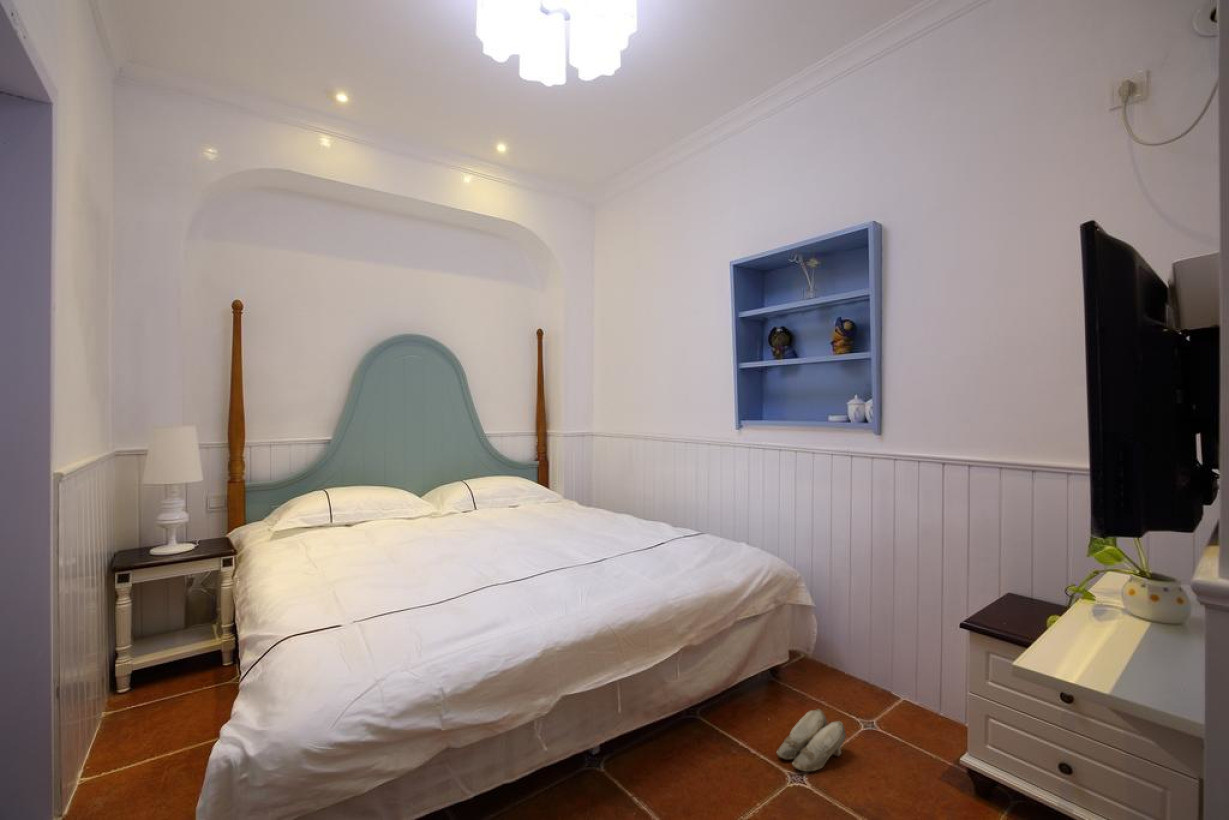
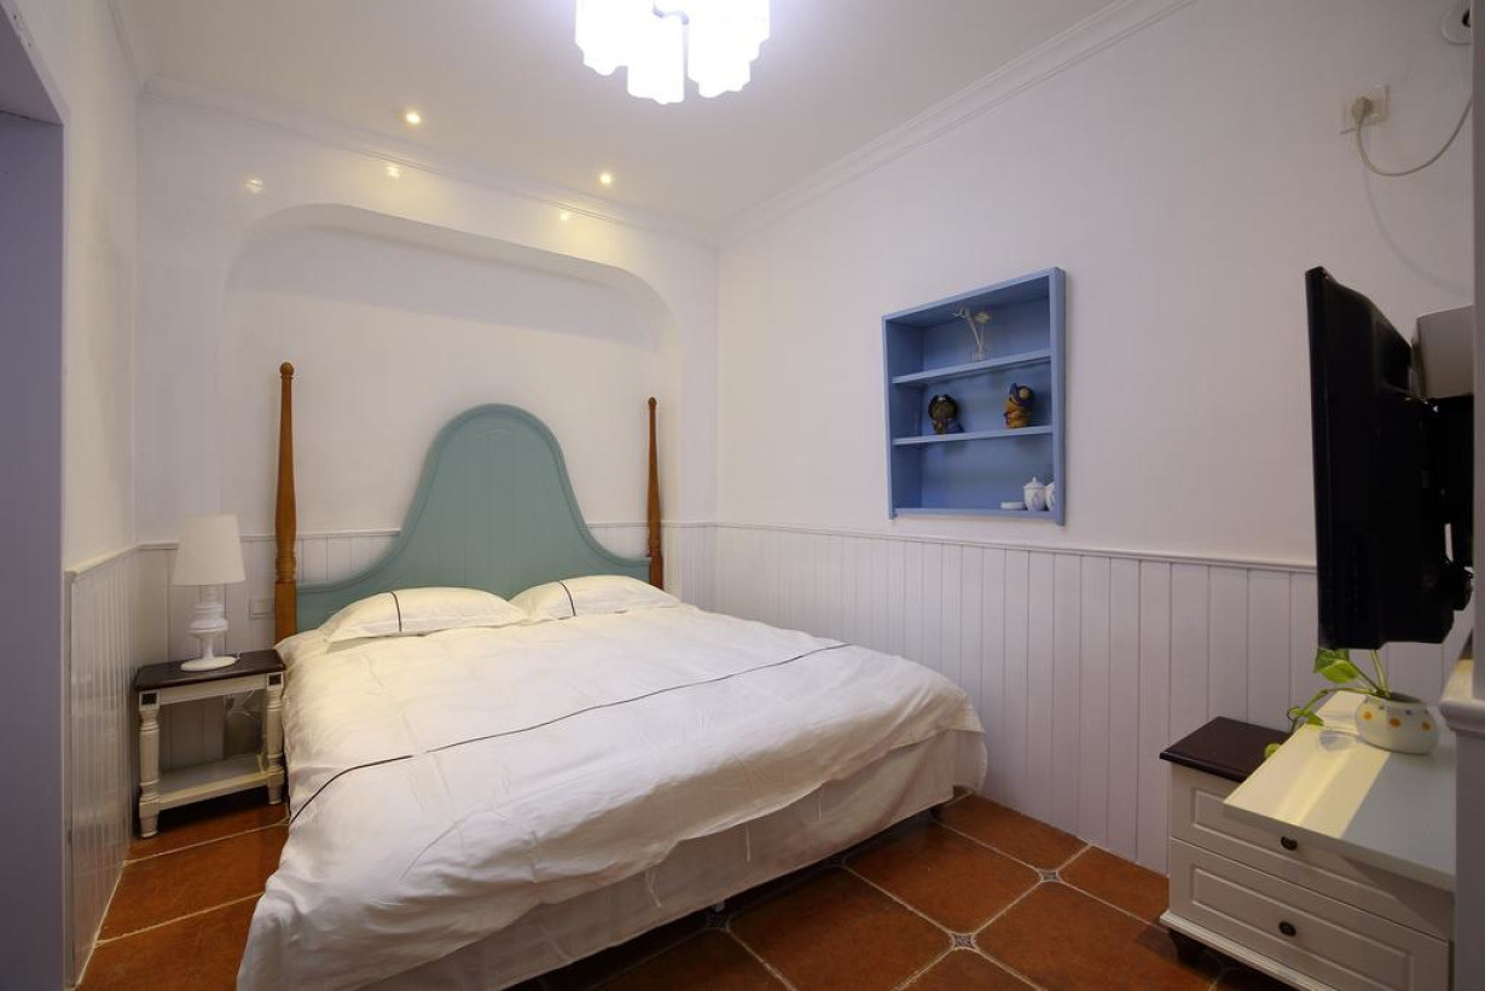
- slippers (810, 738)
